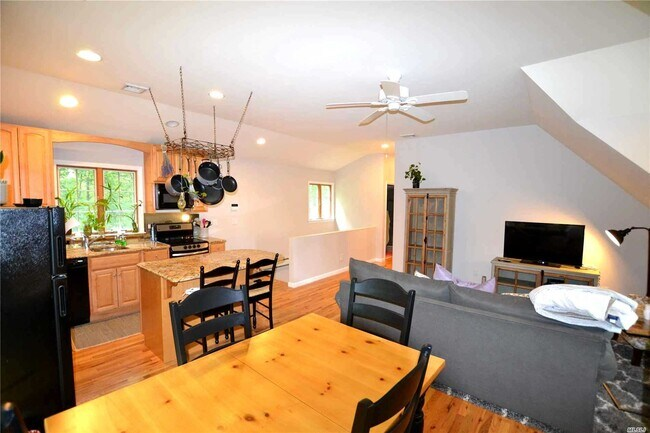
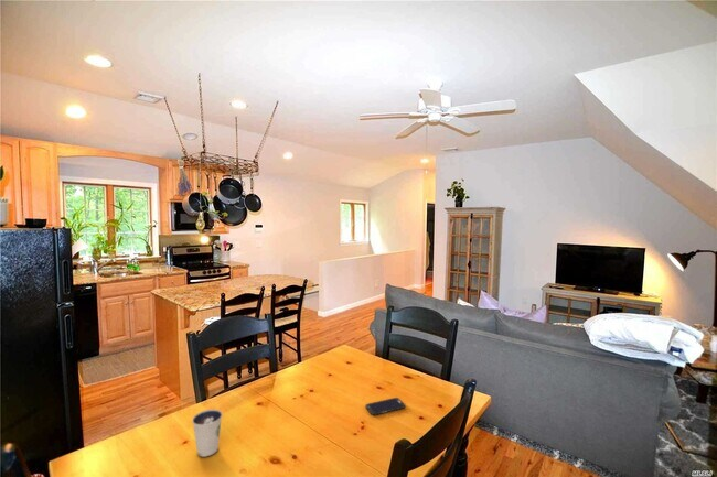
+ dixie cup (207, 433)
+ smartphone (385, 405)
